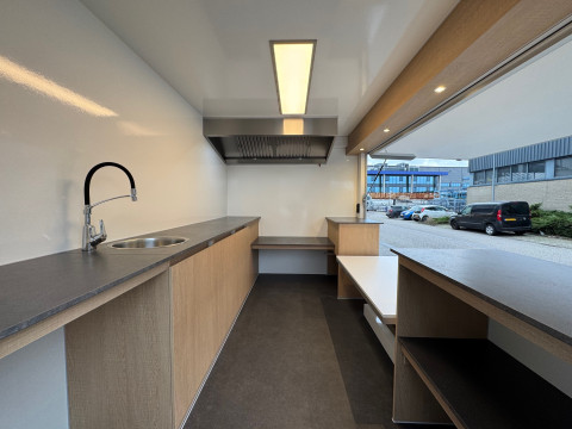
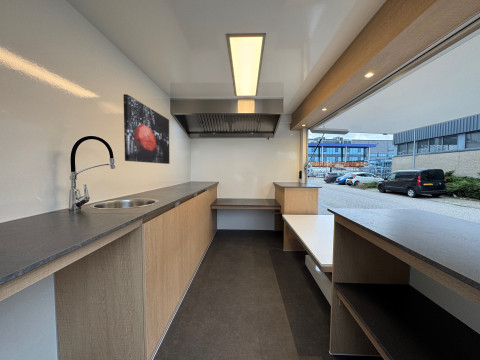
+ wall art (151, 136)
